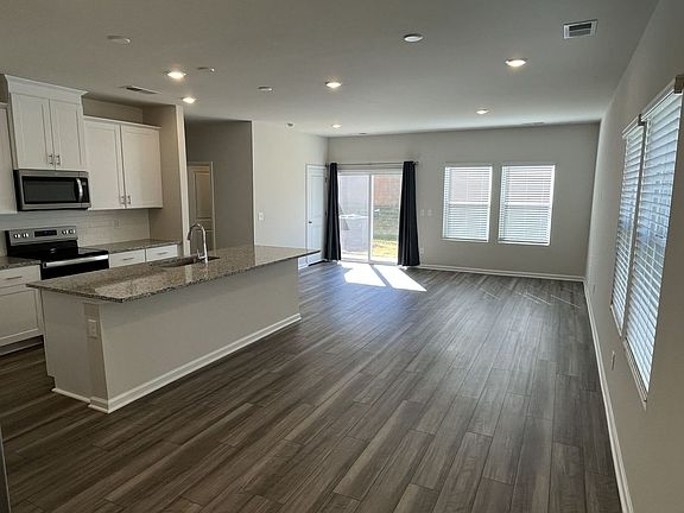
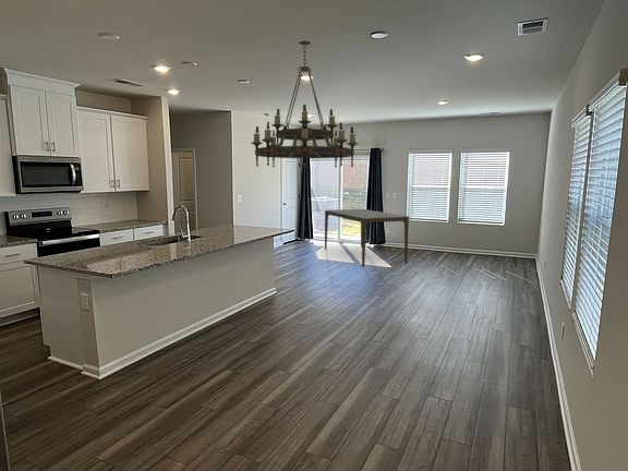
+ chandelier (304, 106)
+ dining table (362, 234)
